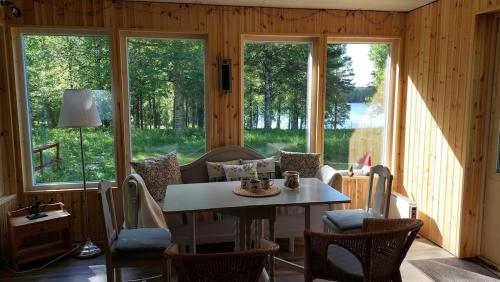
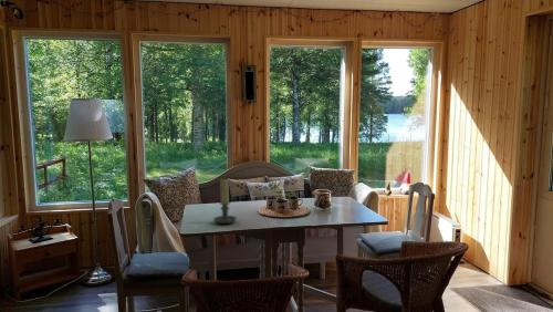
+ candle holder (225, 199)
